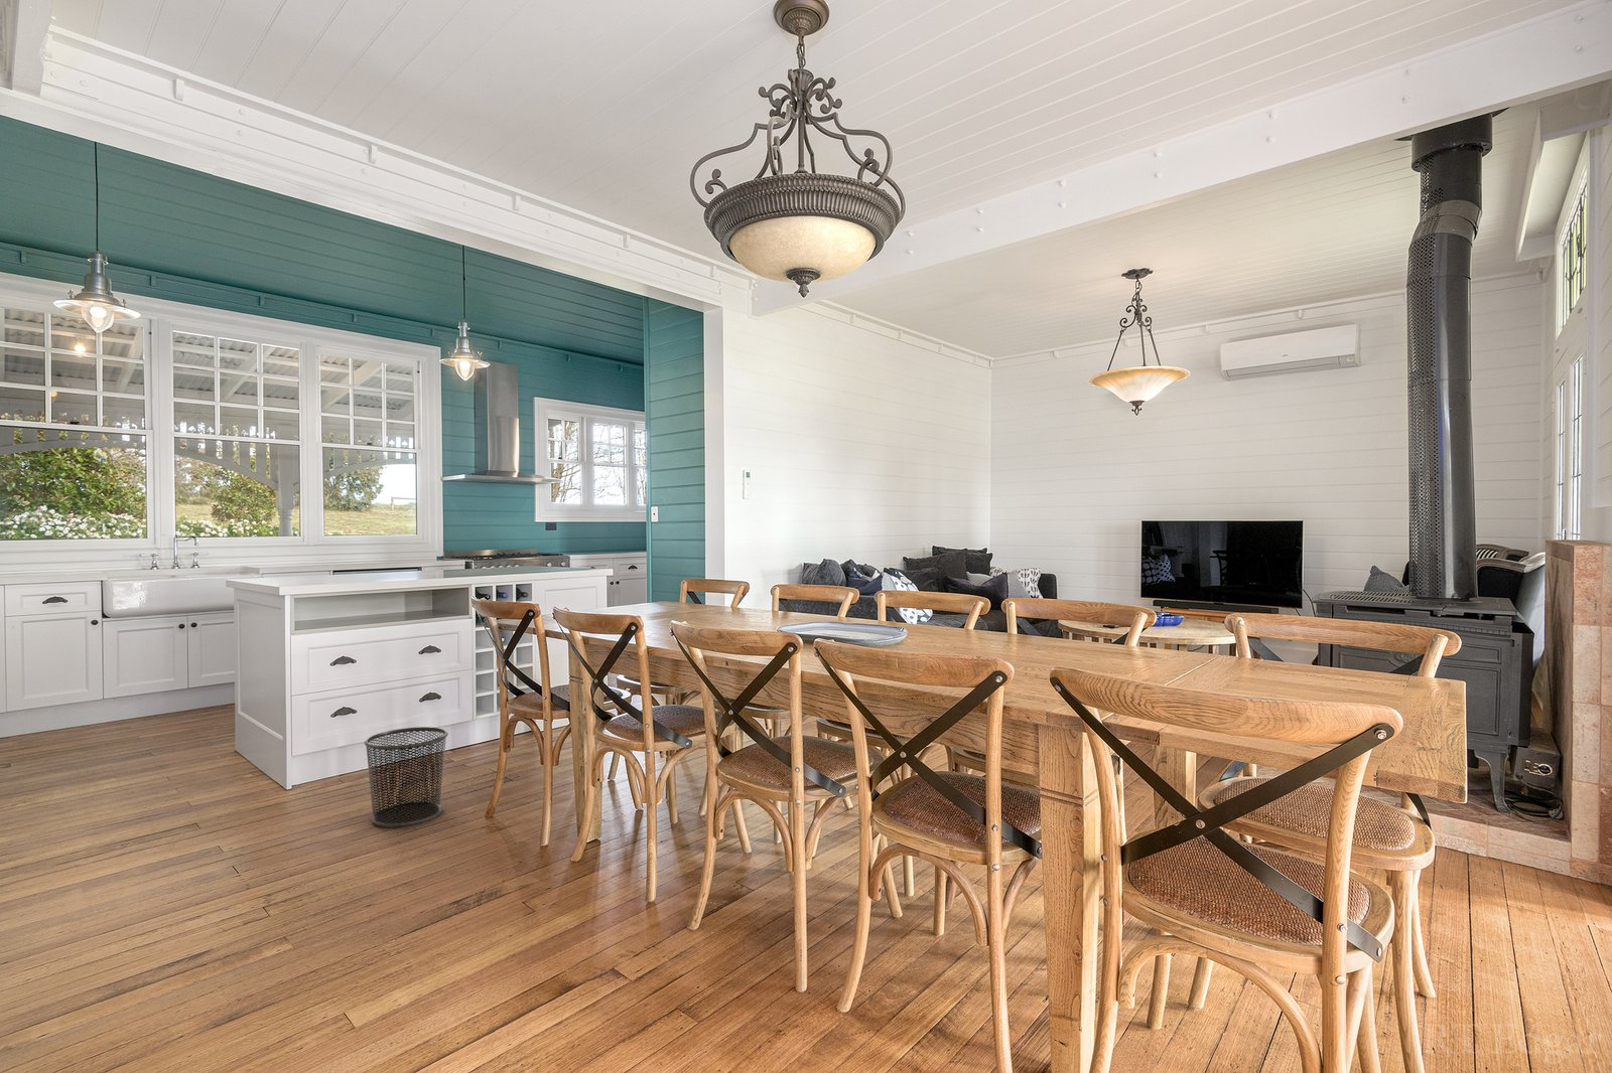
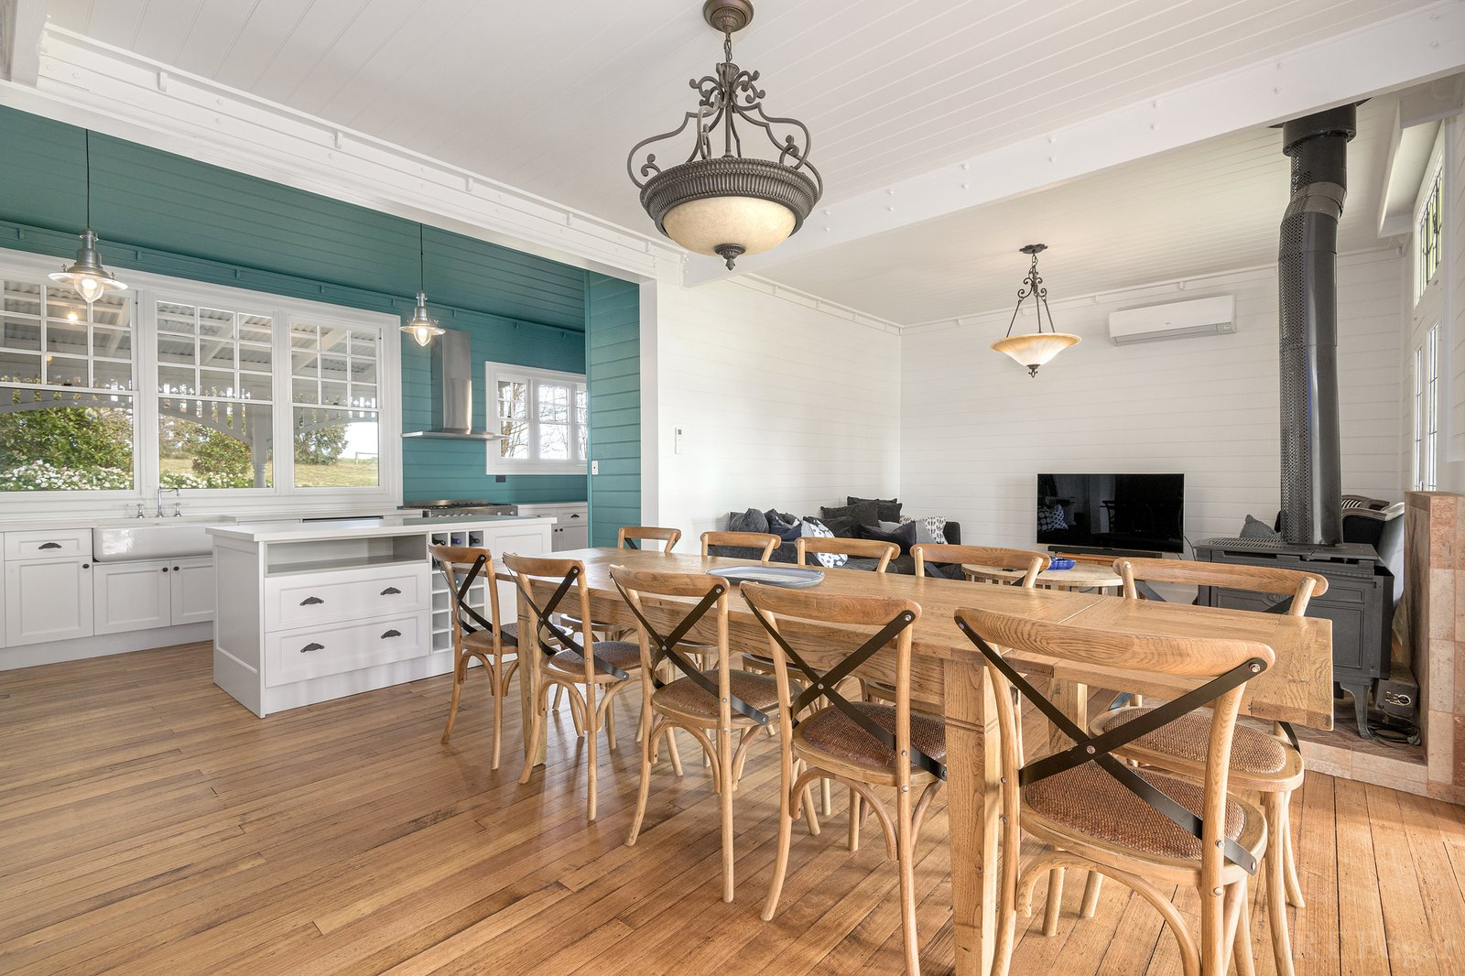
- waste bin (407, 775)
